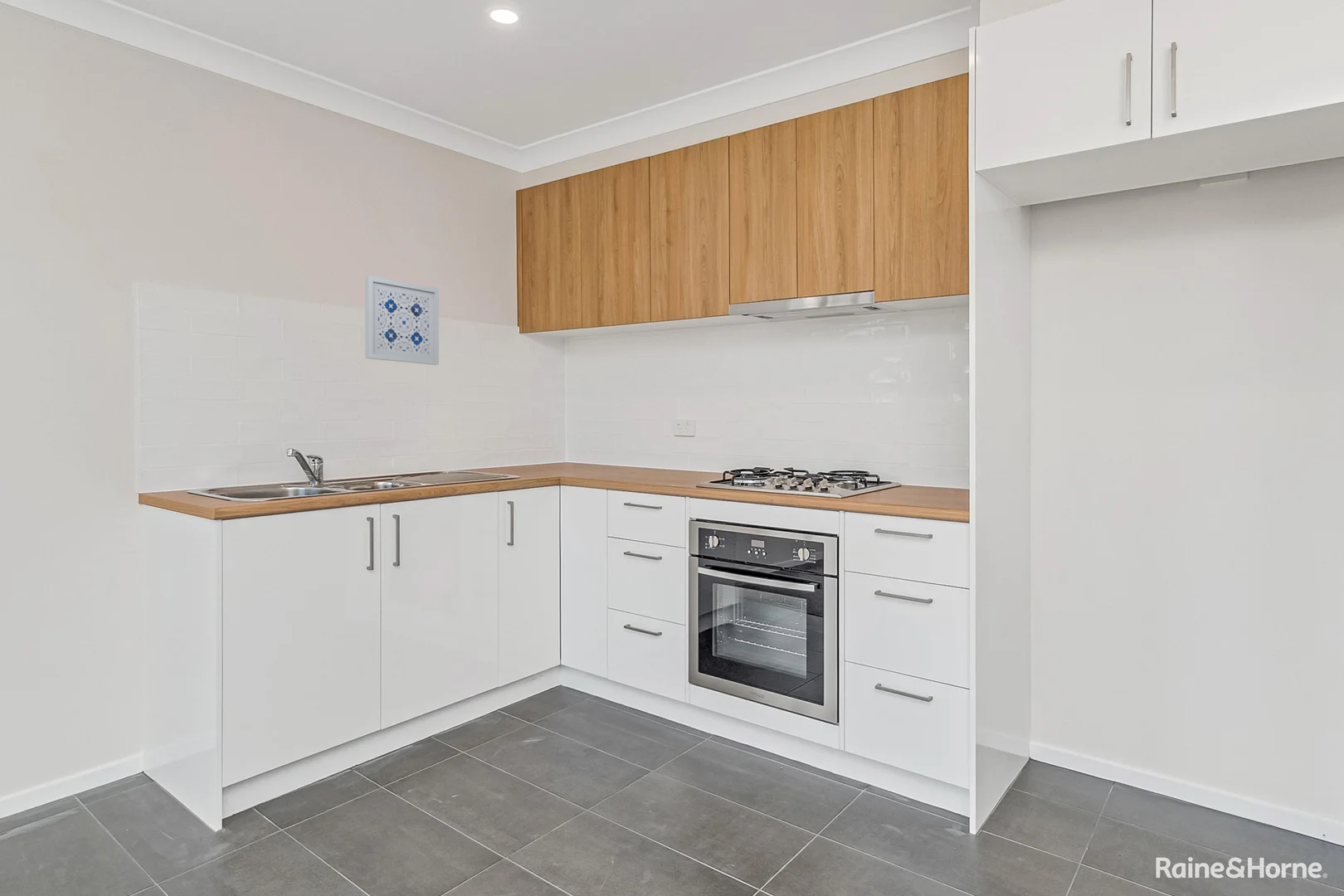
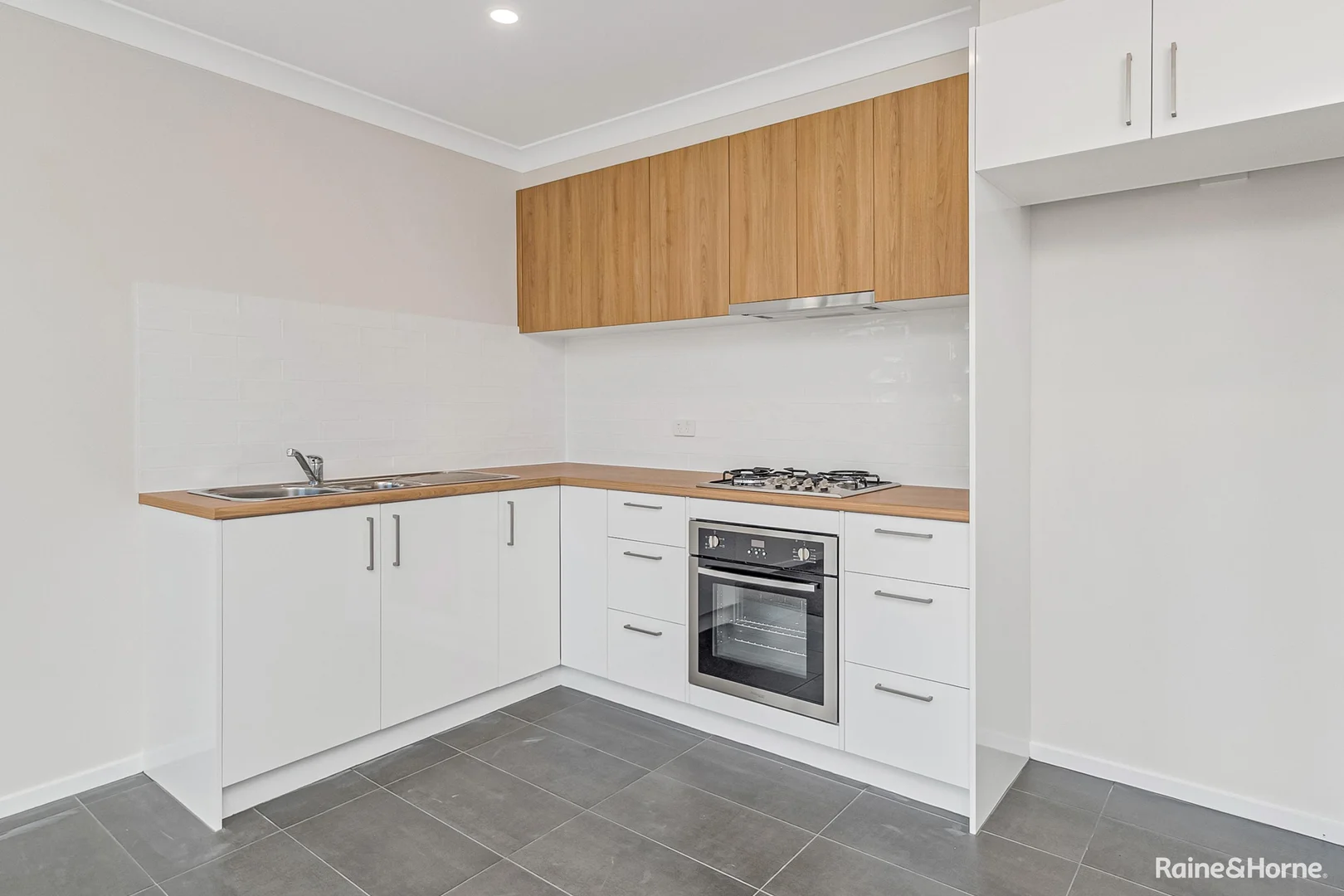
- wall art (403, 322)
